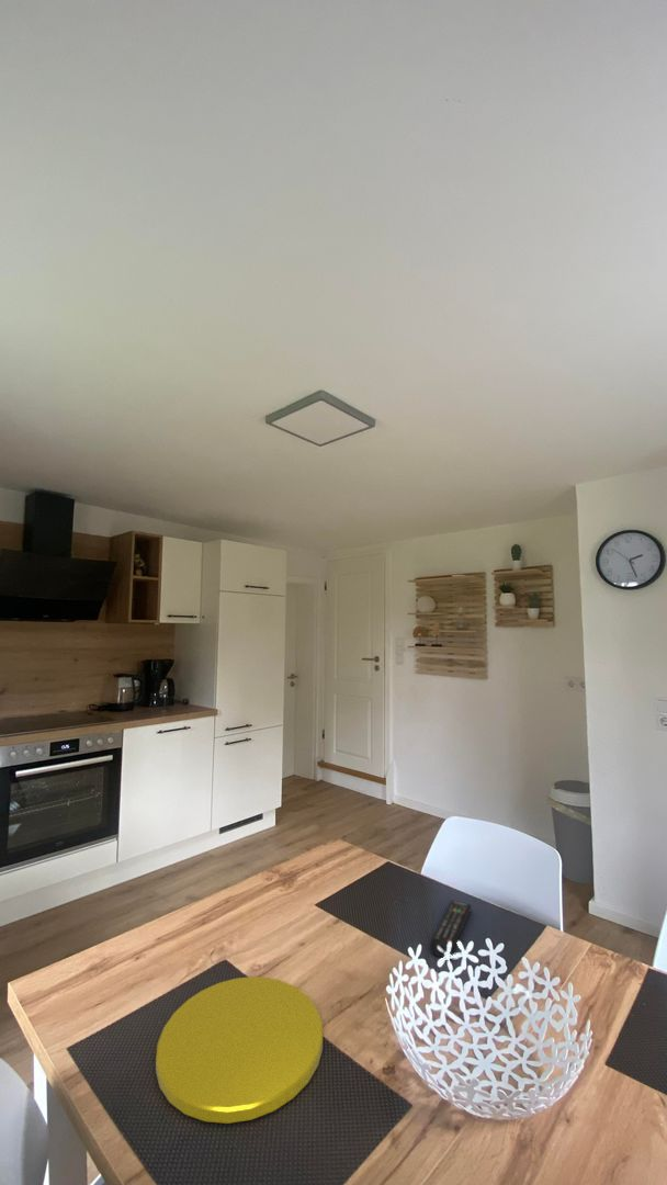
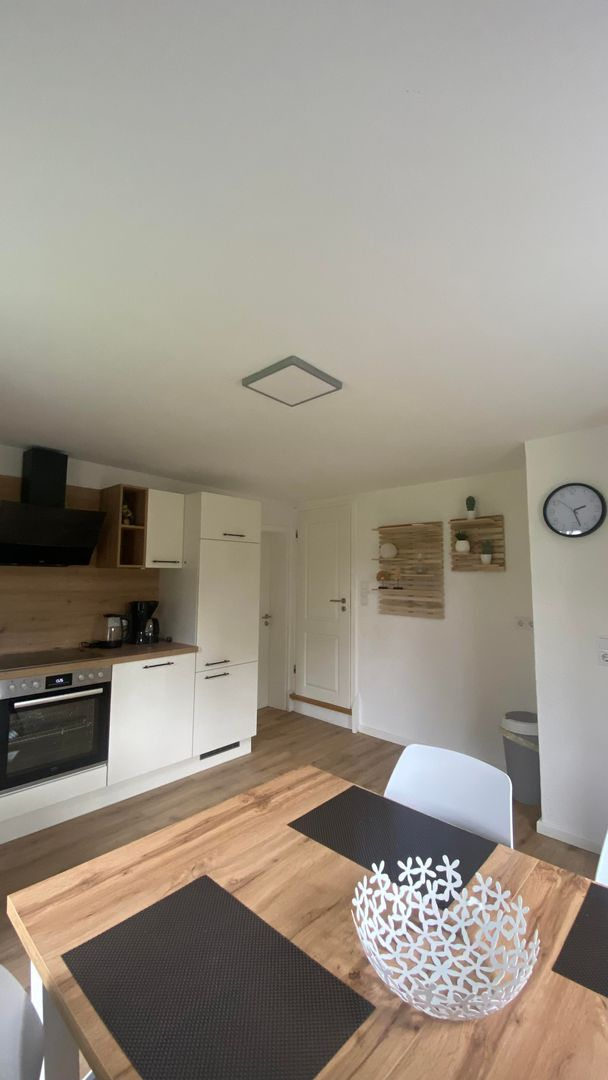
- plate (241, 1036)
- remote control (452, 925)
